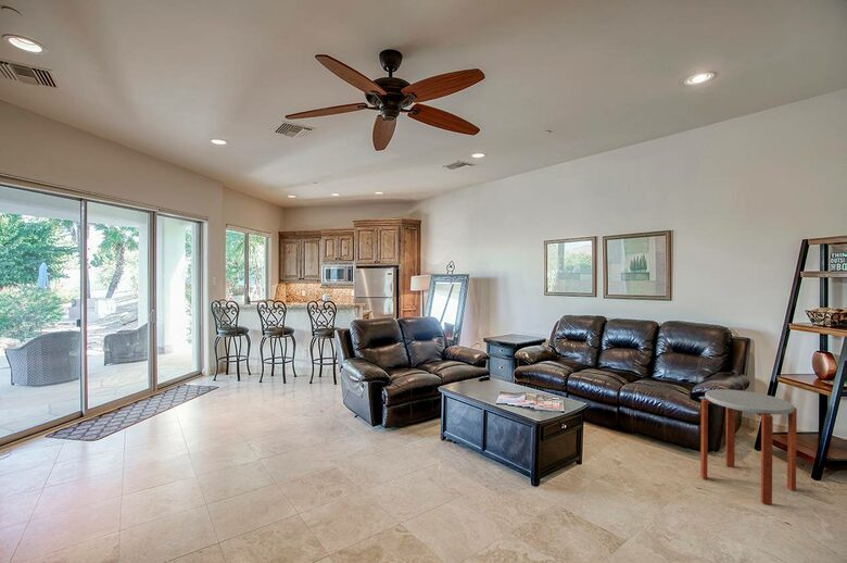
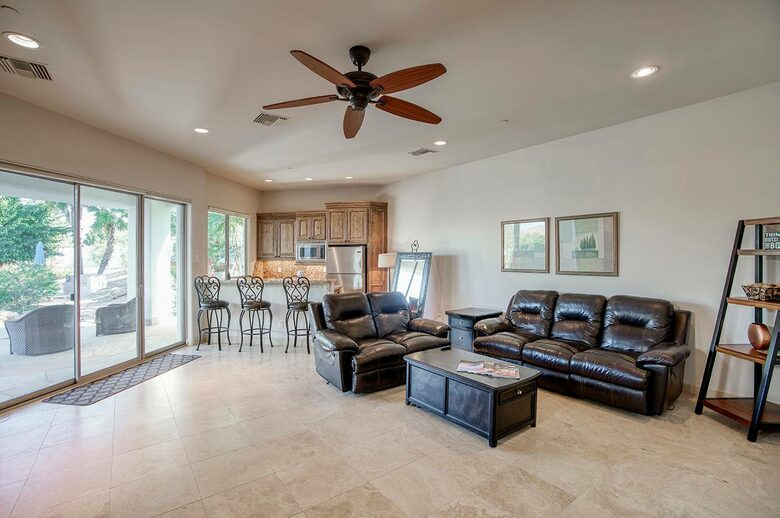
- side table (734, 440)
